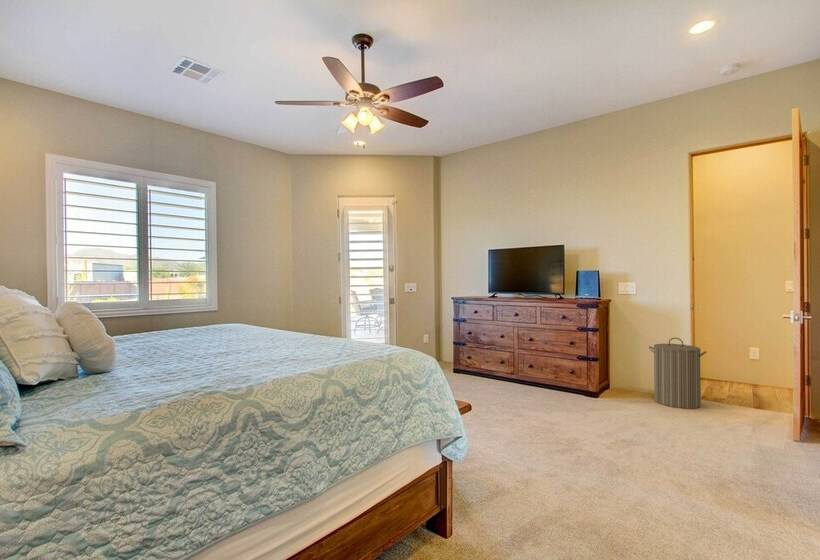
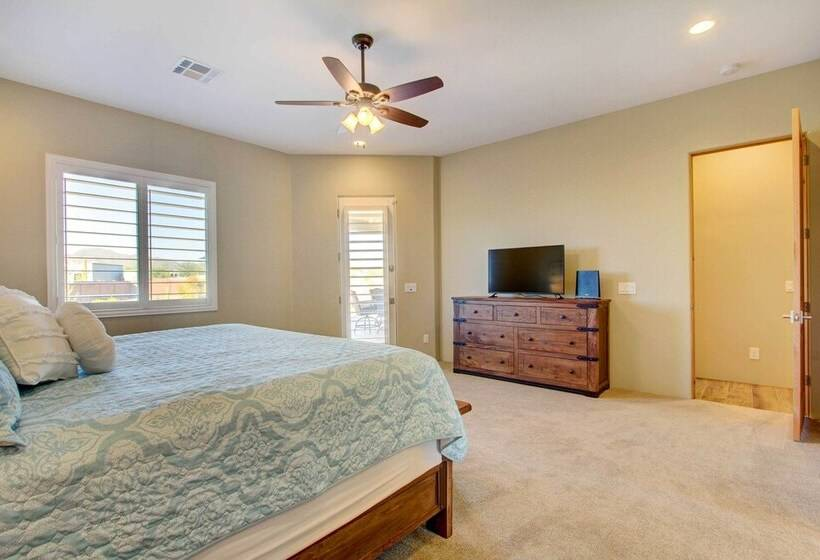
- laundry hamper (676, 370)
